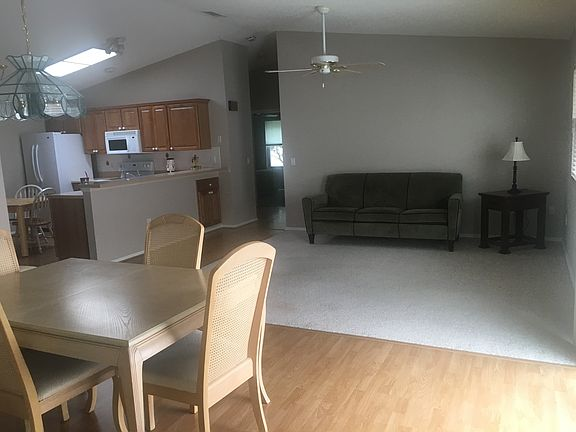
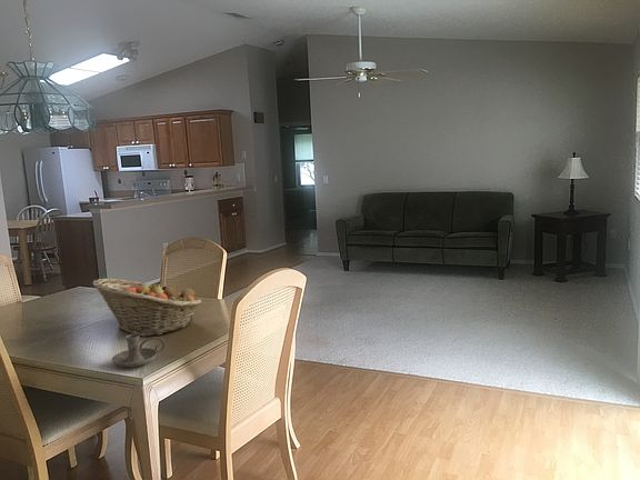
+ fruit basket (148, 300)
+ candle holder (139, 348)
